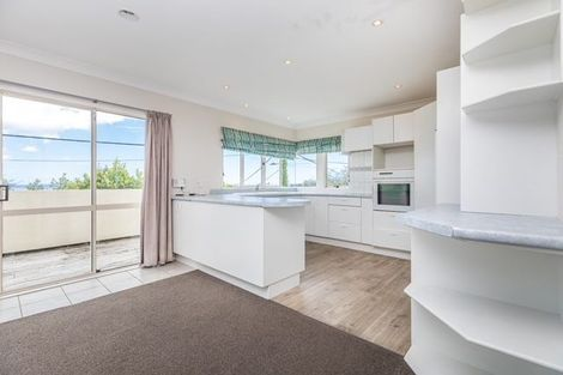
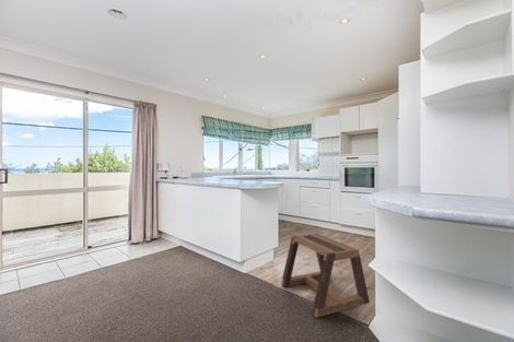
+ stool (322, 268)
